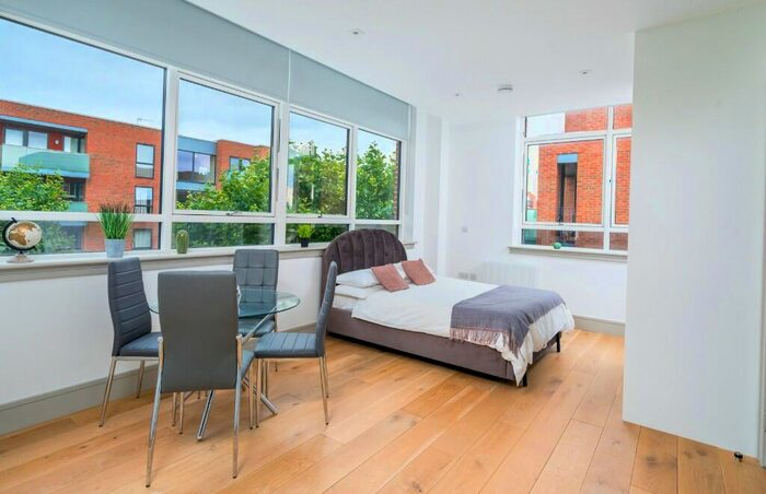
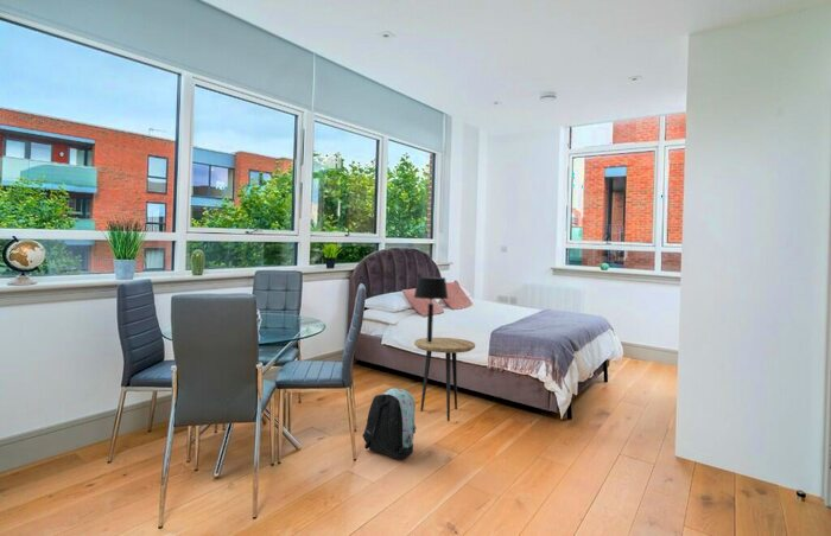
+ backpack (392, 420)
+ side table (446, 377)
+ table lamp (430, 310)
